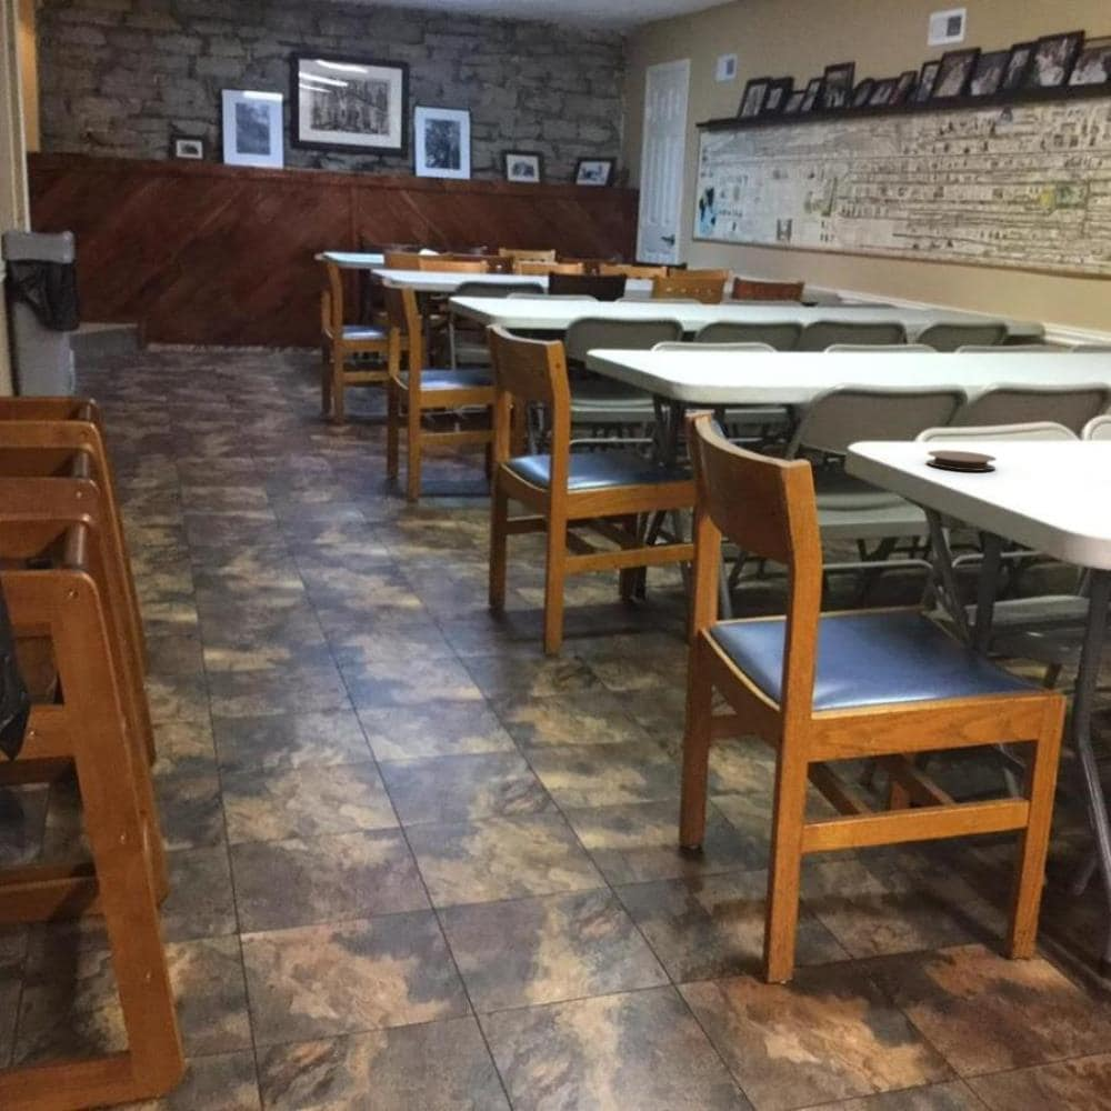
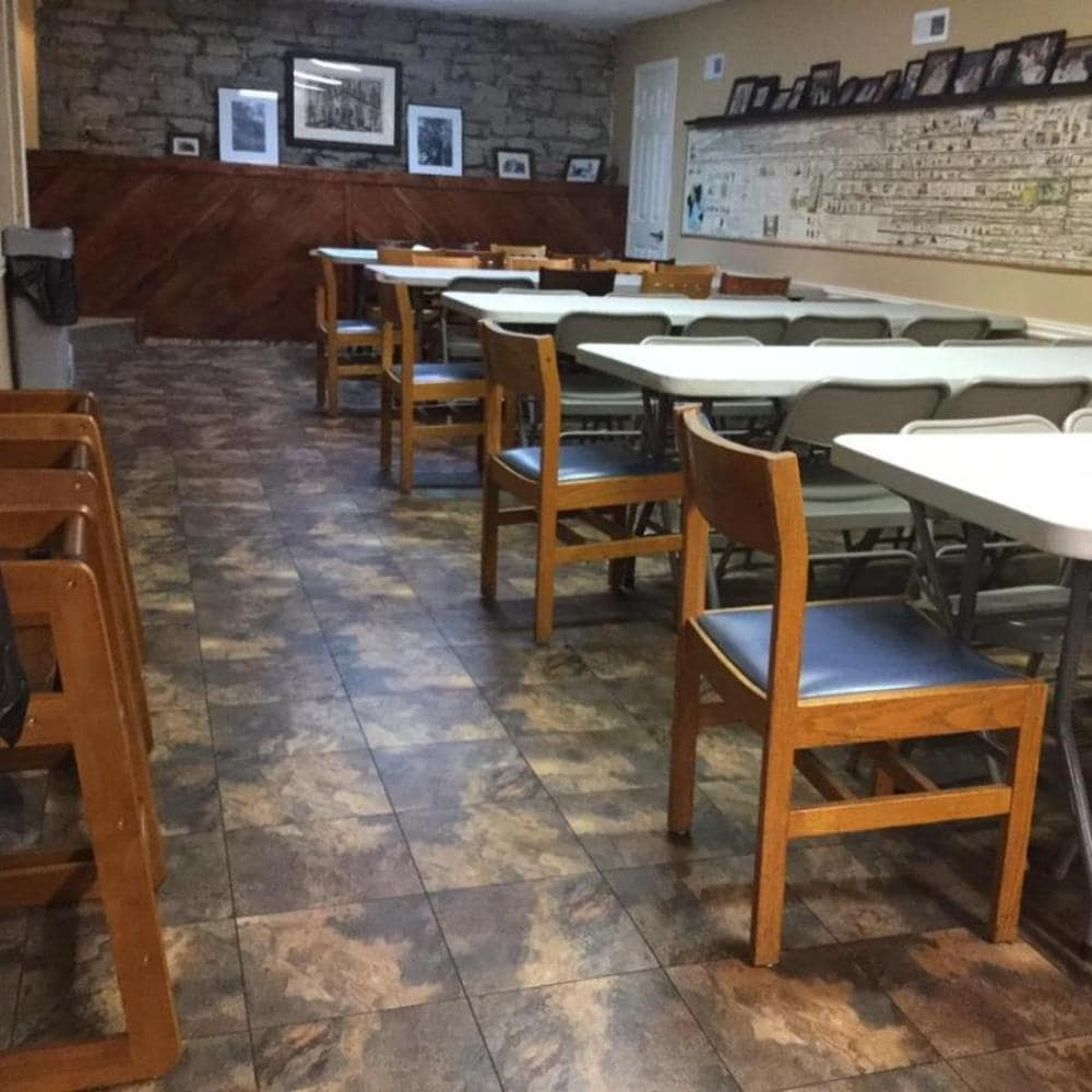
- coaster (961, 460)
